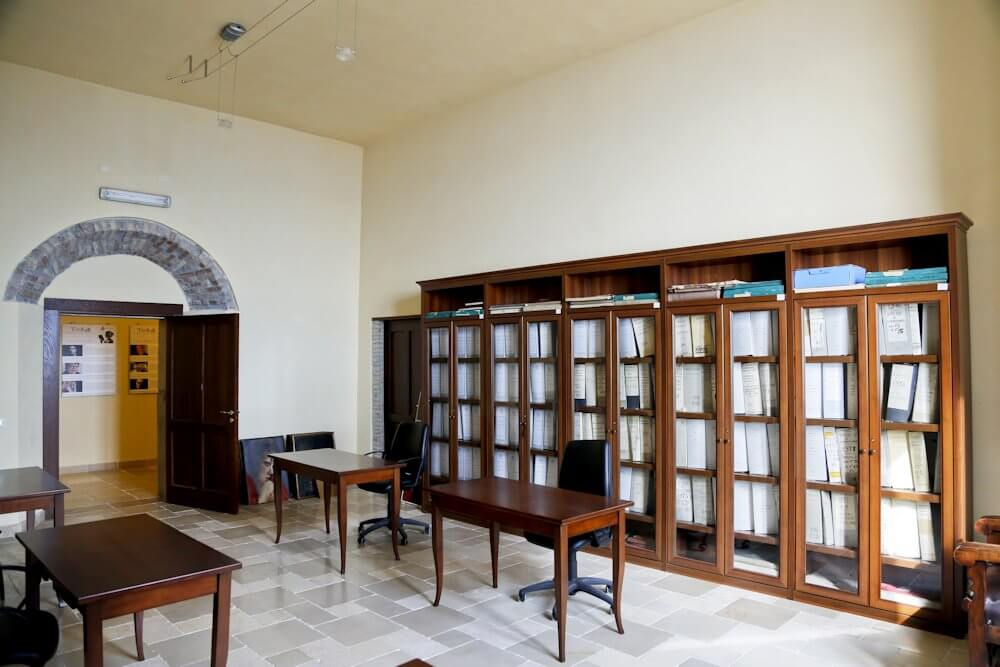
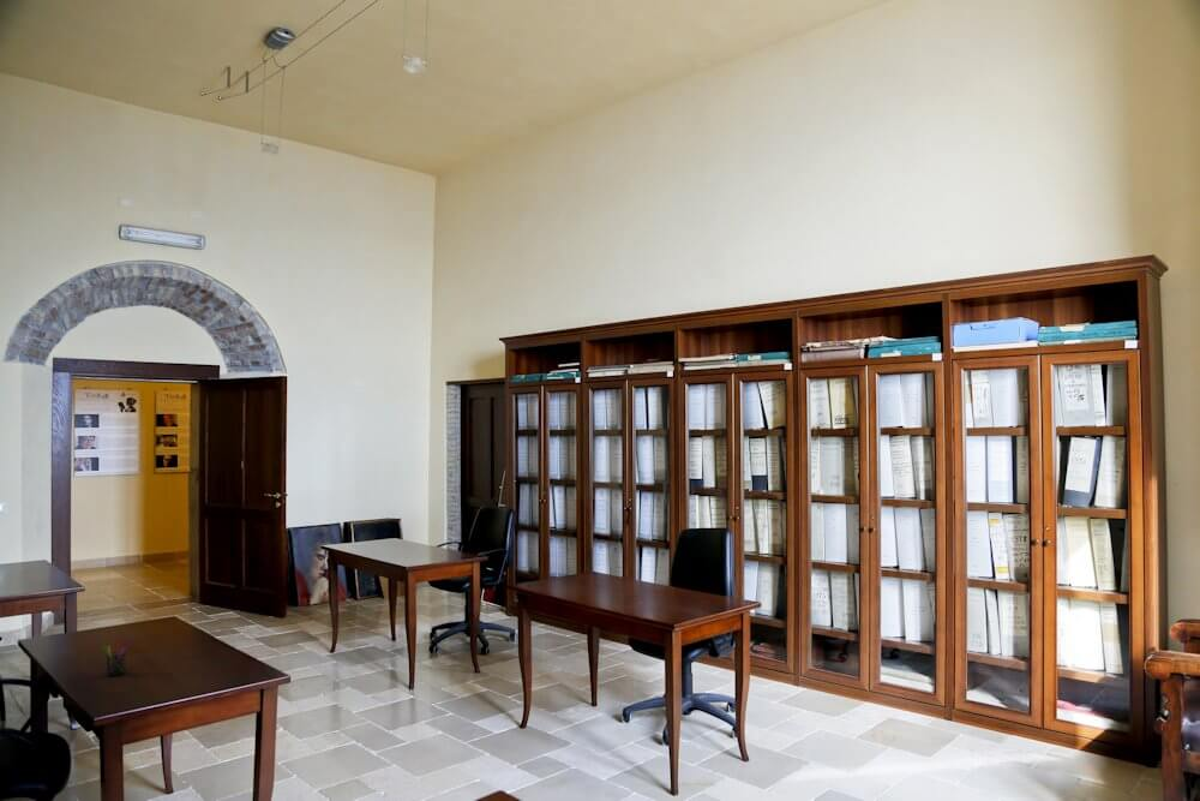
+ pen holder (114, 656)
